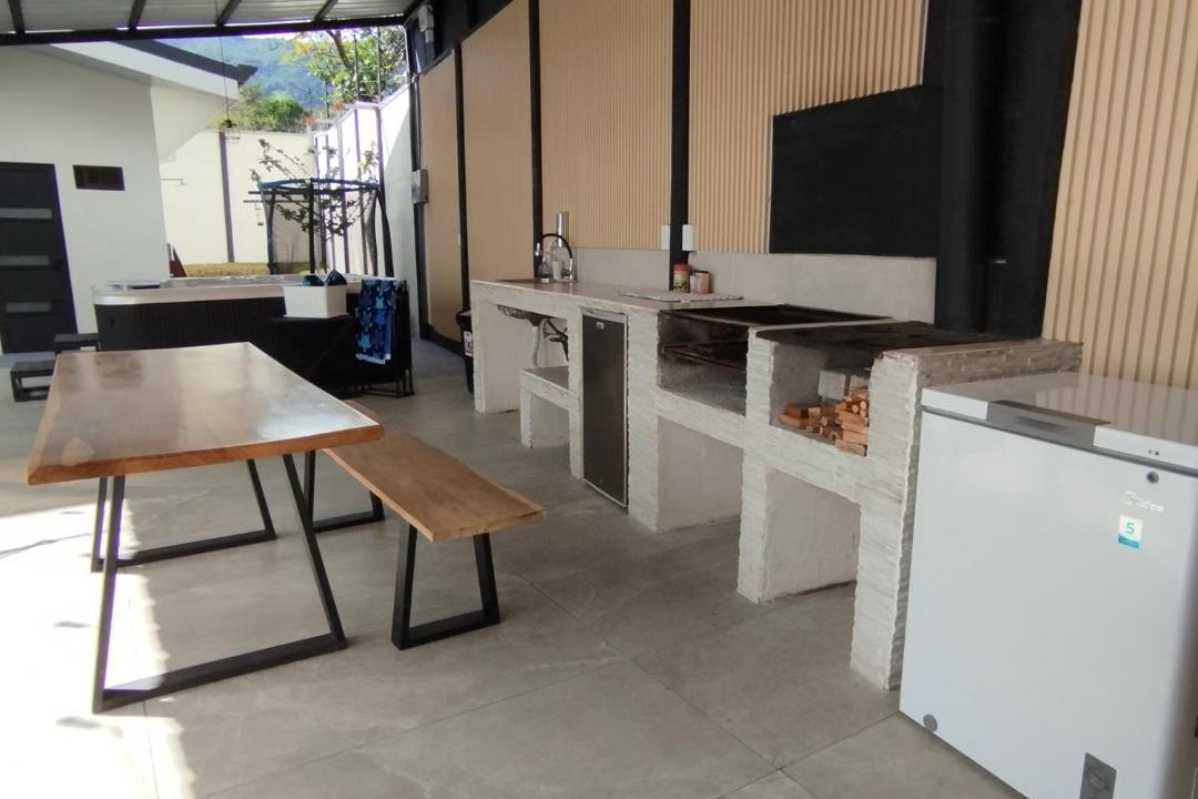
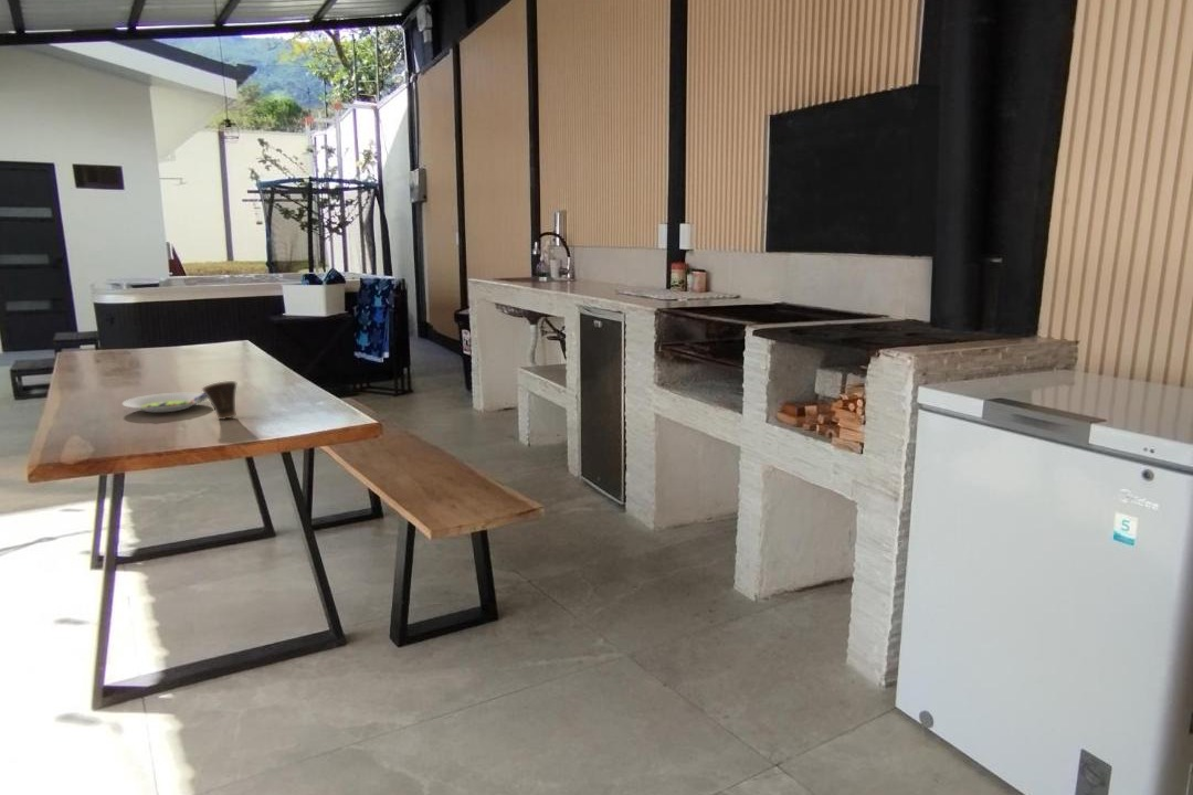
+ cup (221, 401)
+ salad plate (166, 402)
